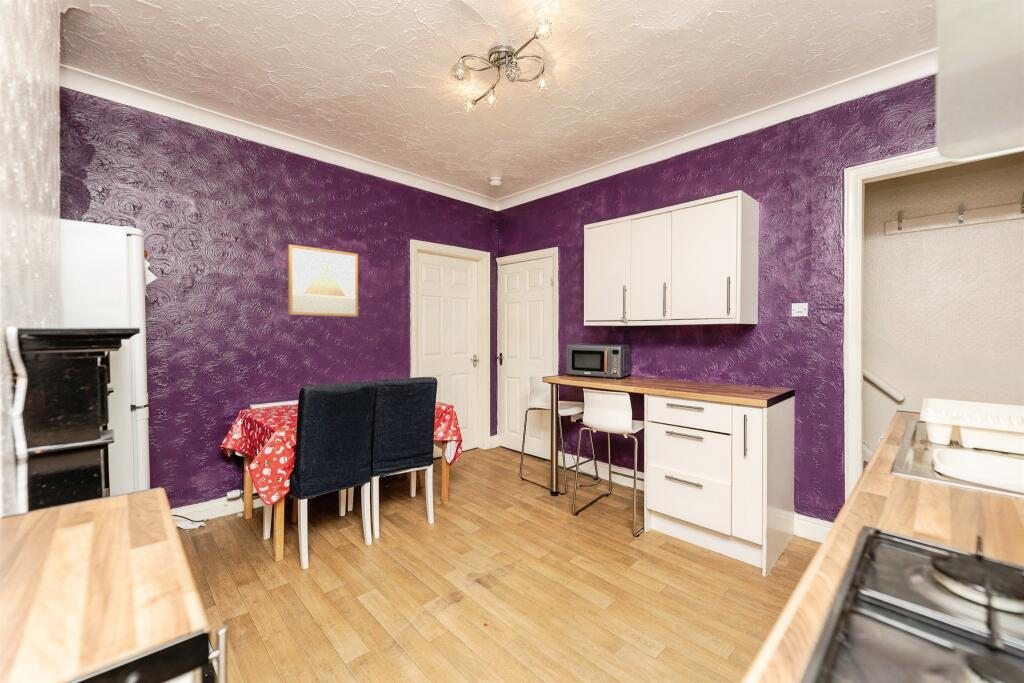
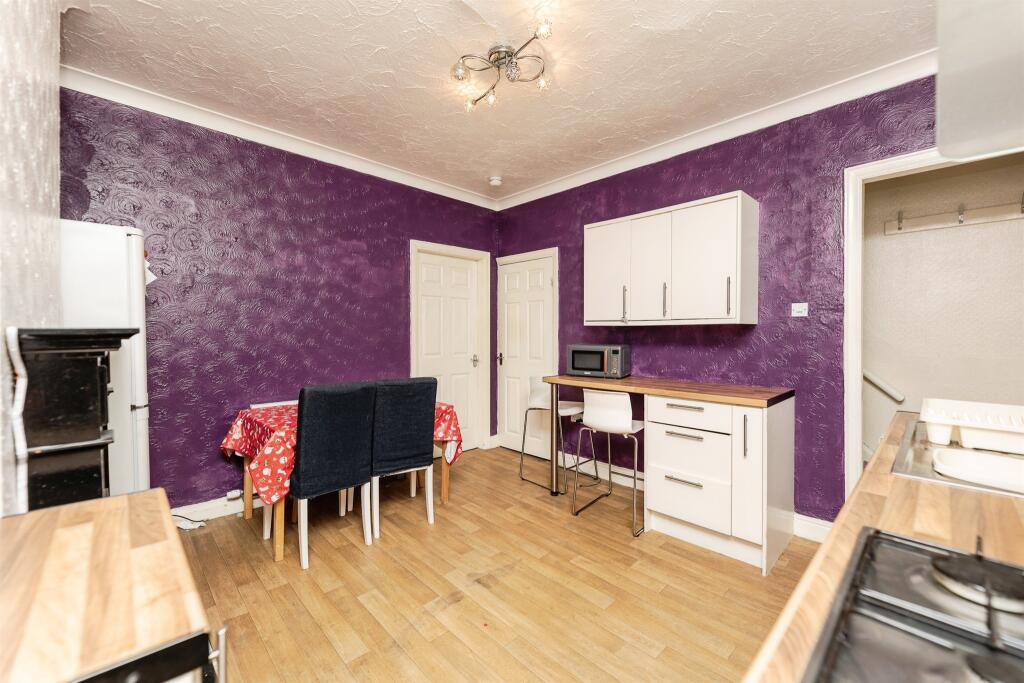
- wall art (324, 282)
